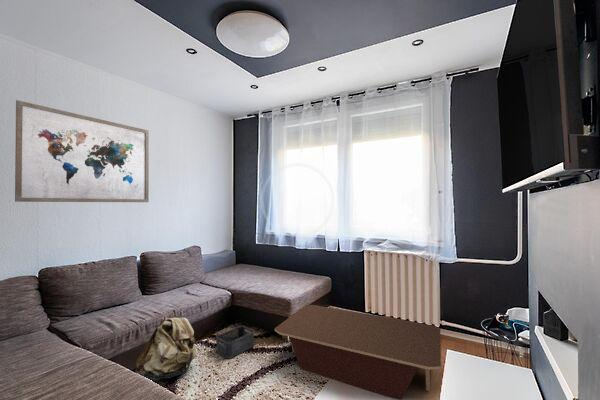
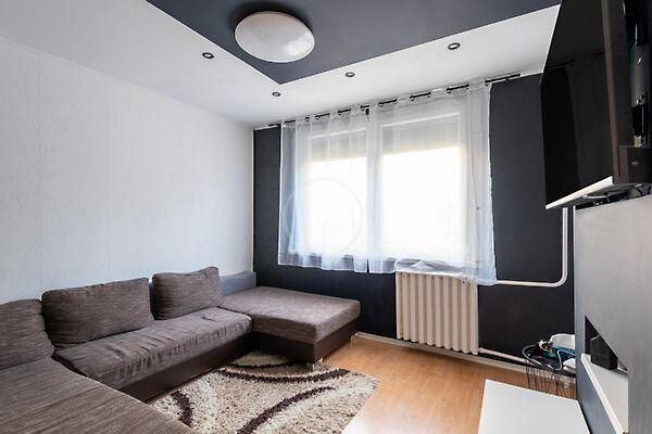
- coffee table (357, 345)
- storage bin (235, 341)
- wall art (93, 159)
- backpack (166, 344)
